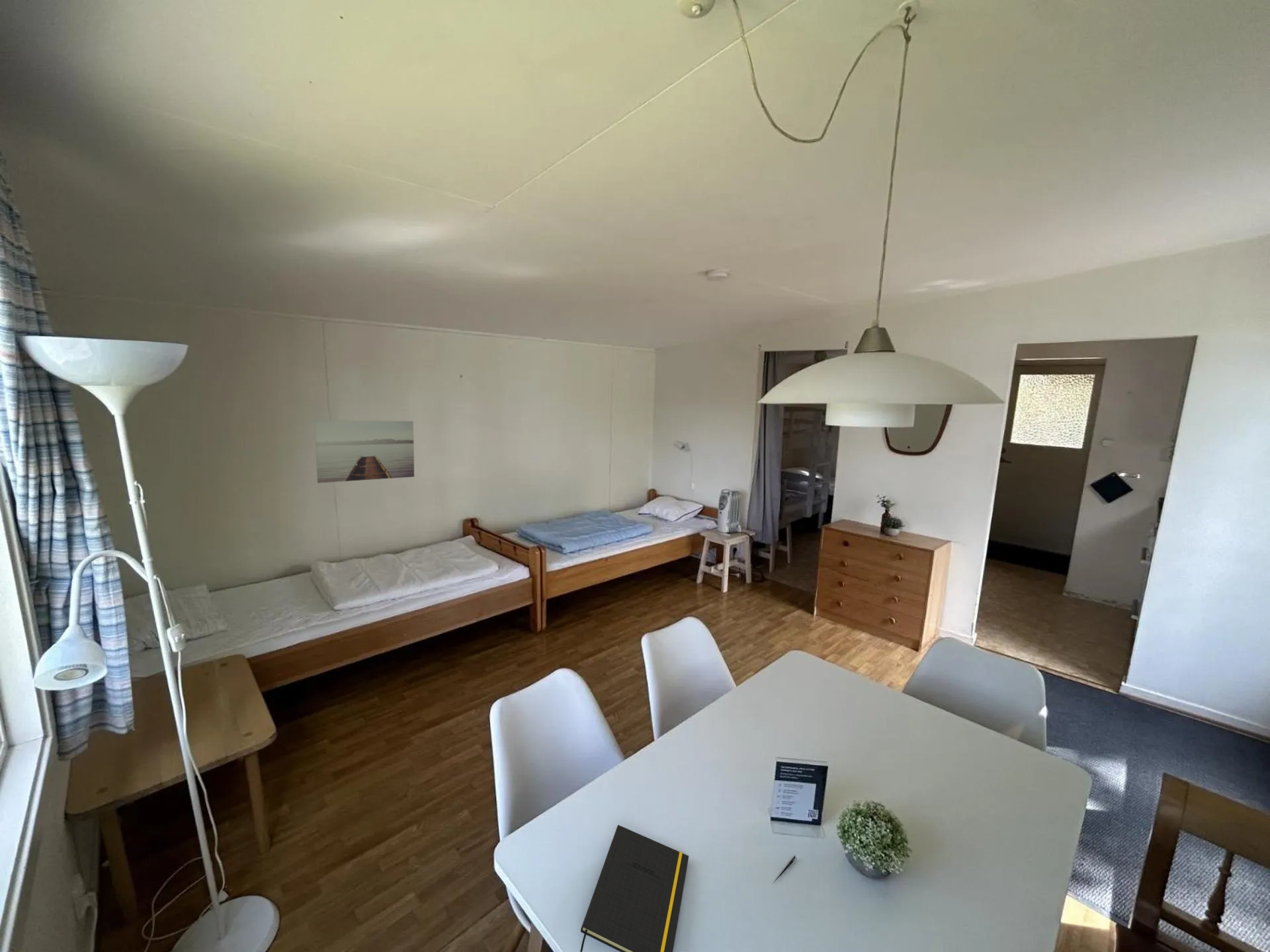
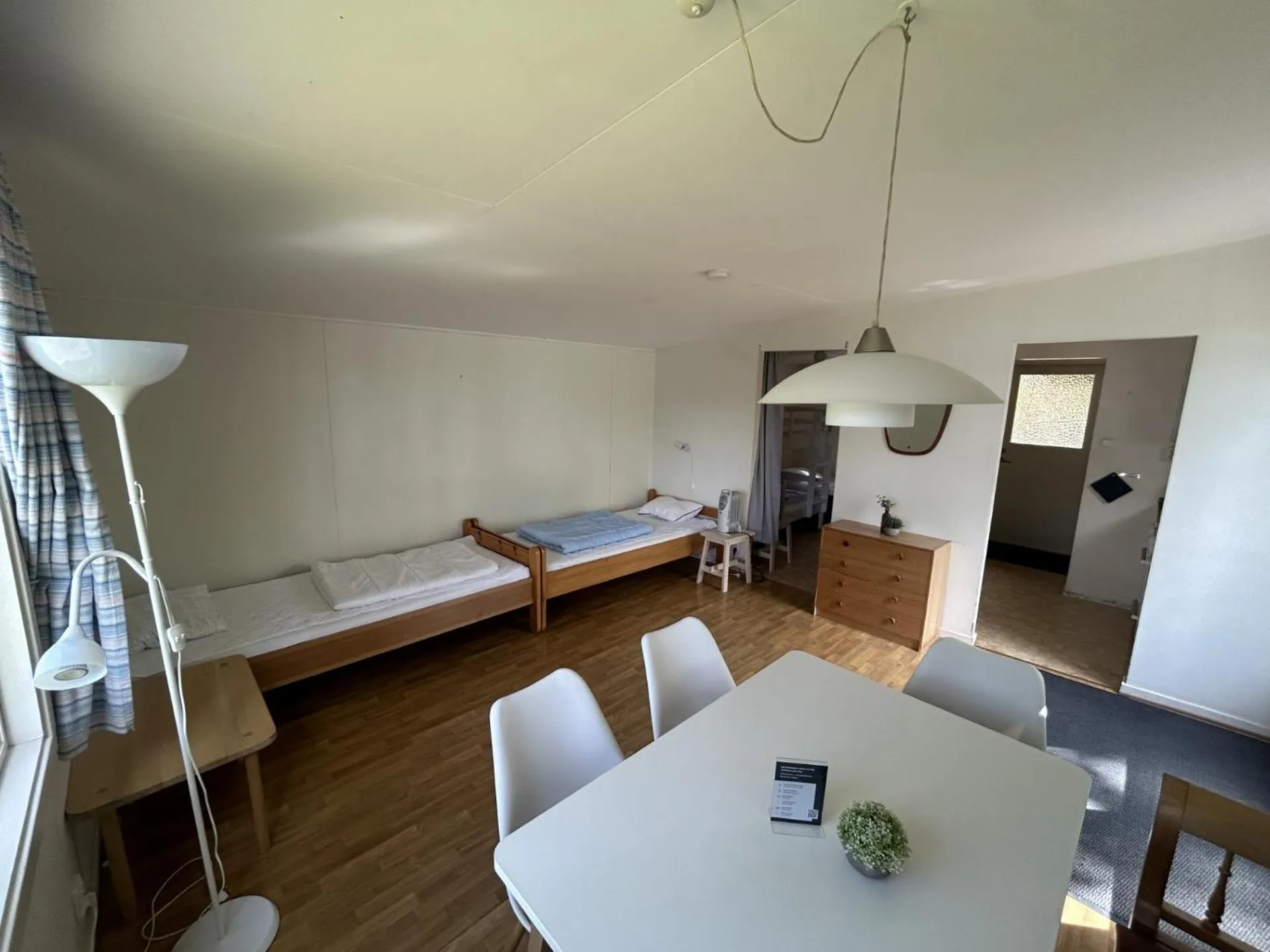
- notepad (640, 890)
- wall art (368, 450)
- pen (777, 878)
